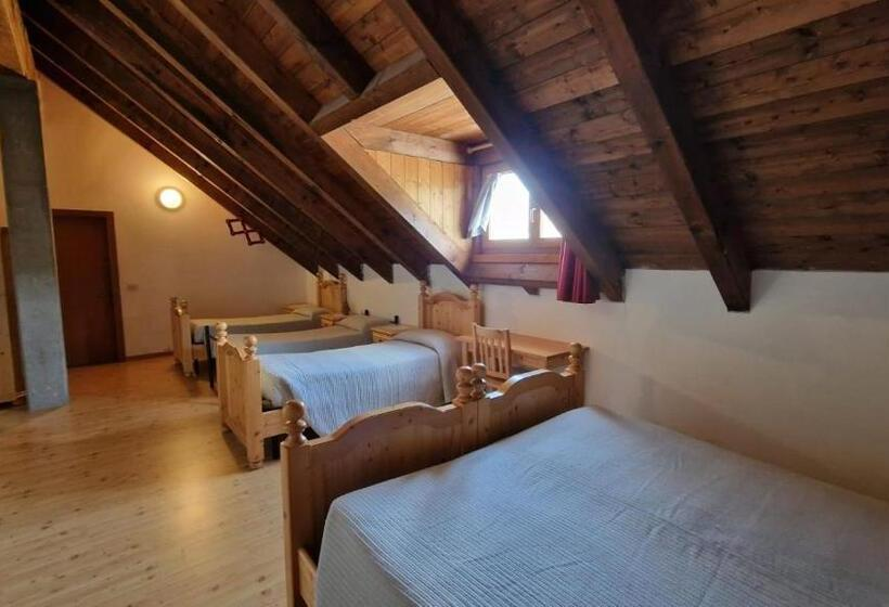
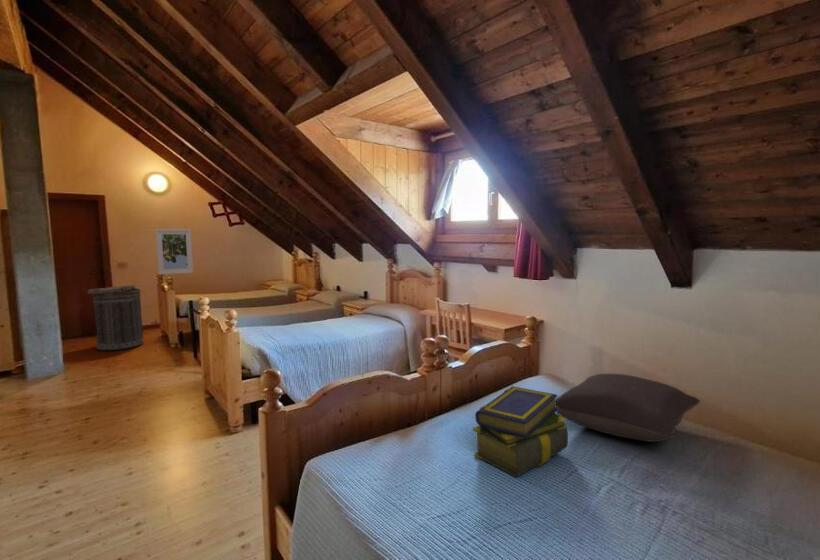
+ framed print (174, 251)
+ pillow (622, 404)
+ stack of books (520, 427)
+ trash can lid (116, 316)
